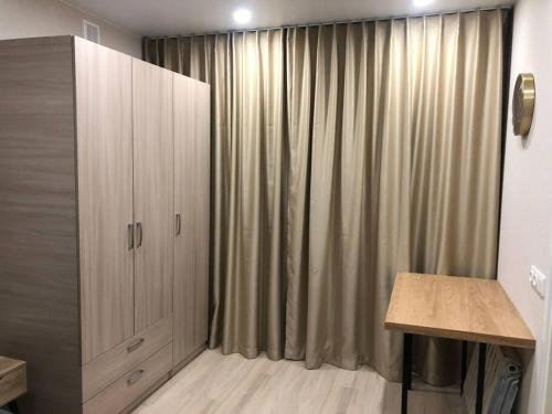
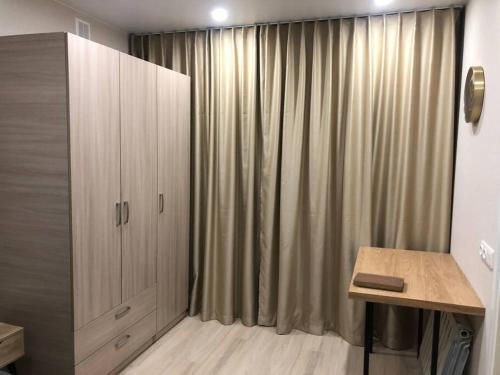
+ notebook (378, 281)
